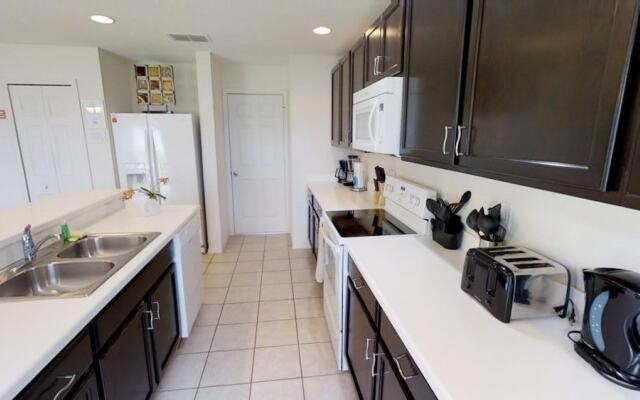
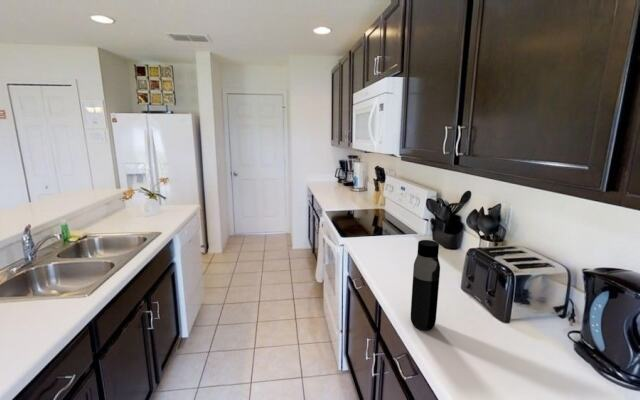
+ water bottle (425, 284)
